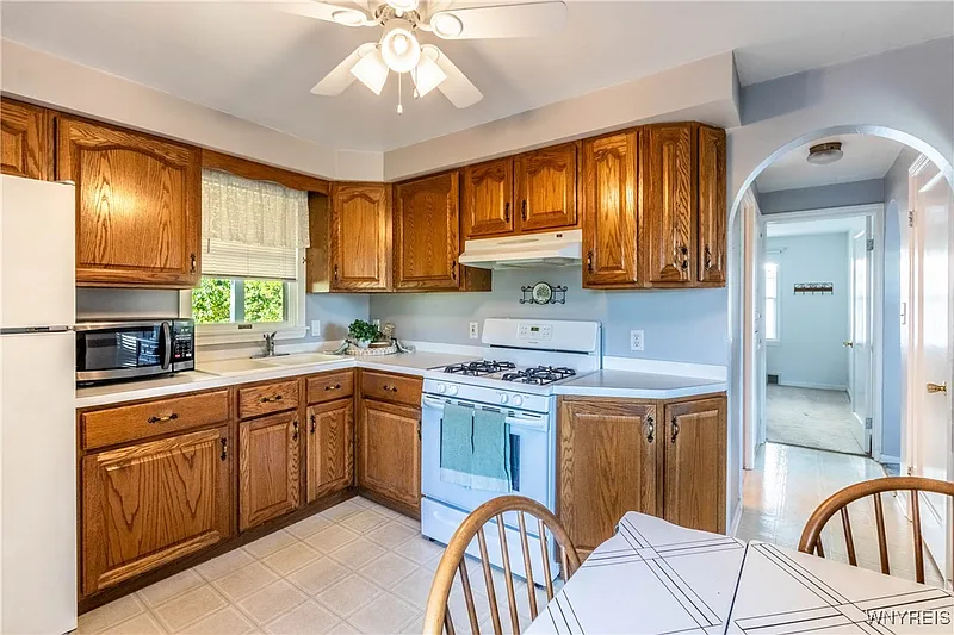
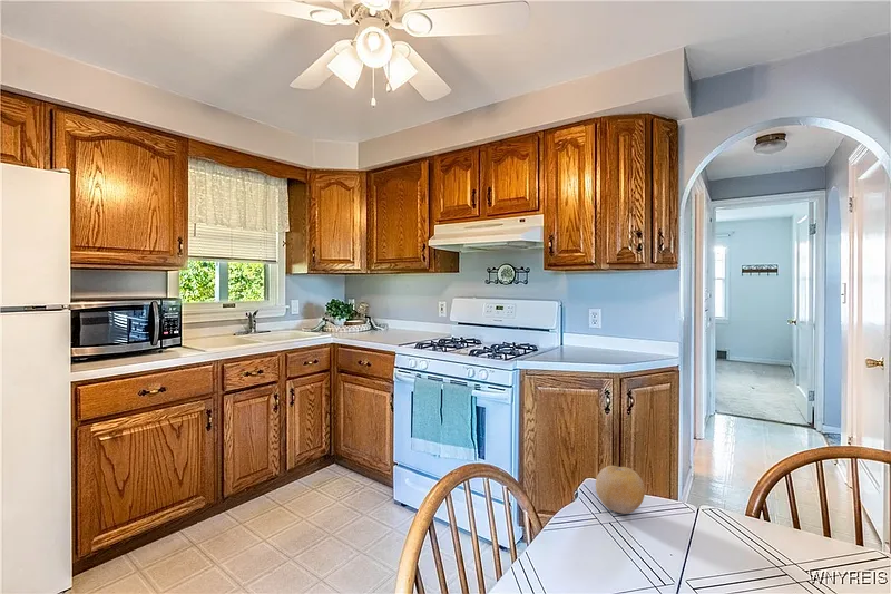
+ fruit (619, 488)
